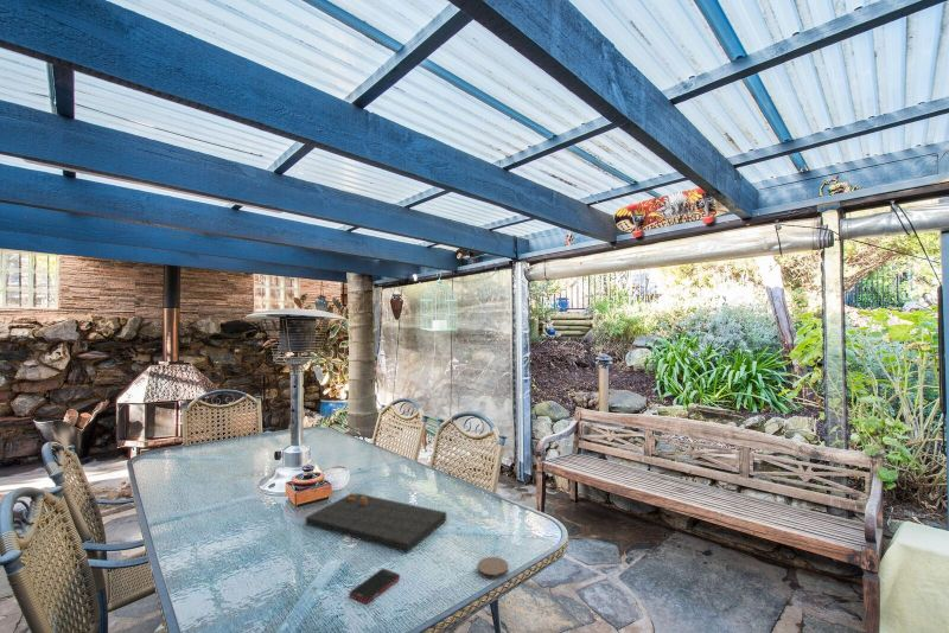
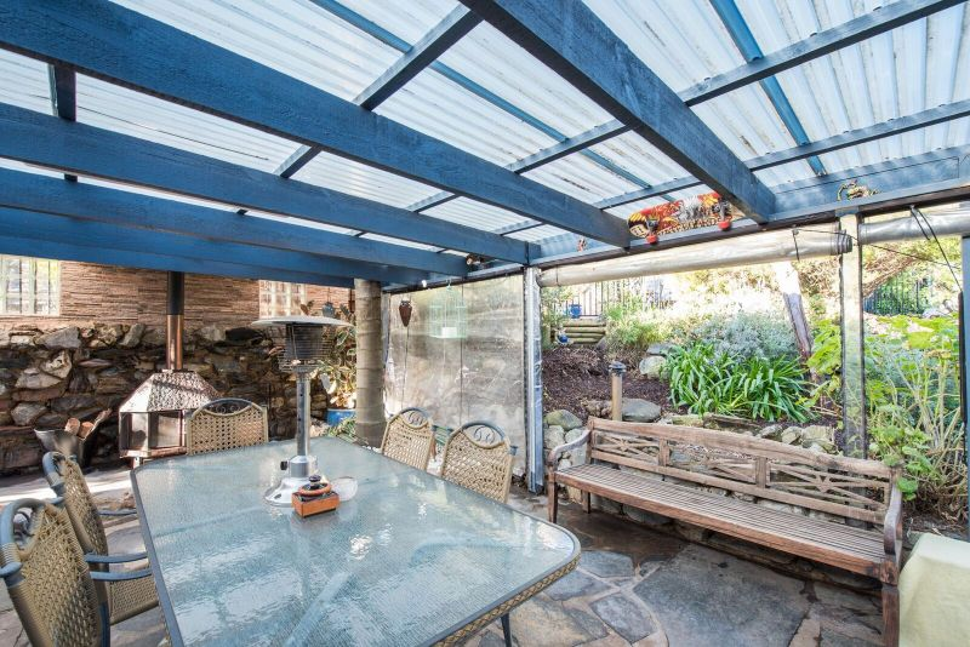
- coaster (492, 567)
- cutting board (376, 514)
- cell phone (375, 584)
